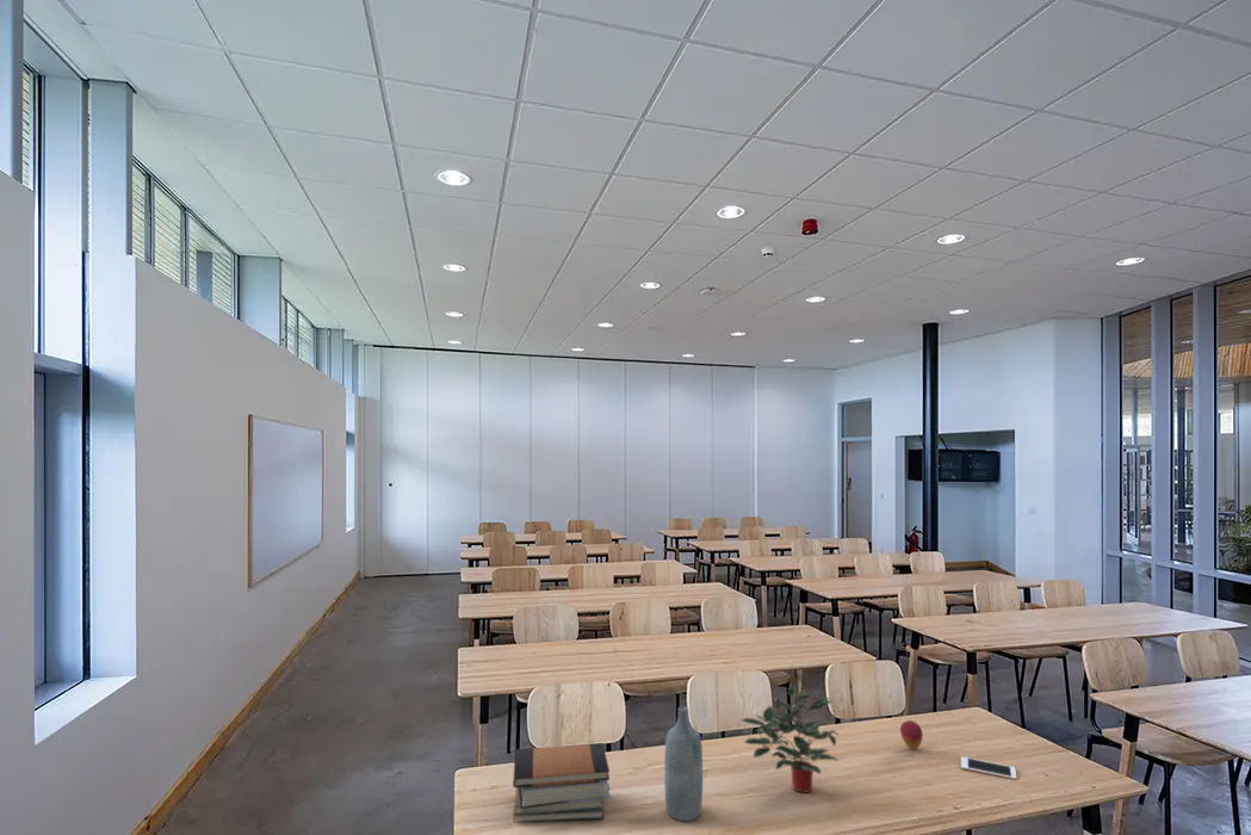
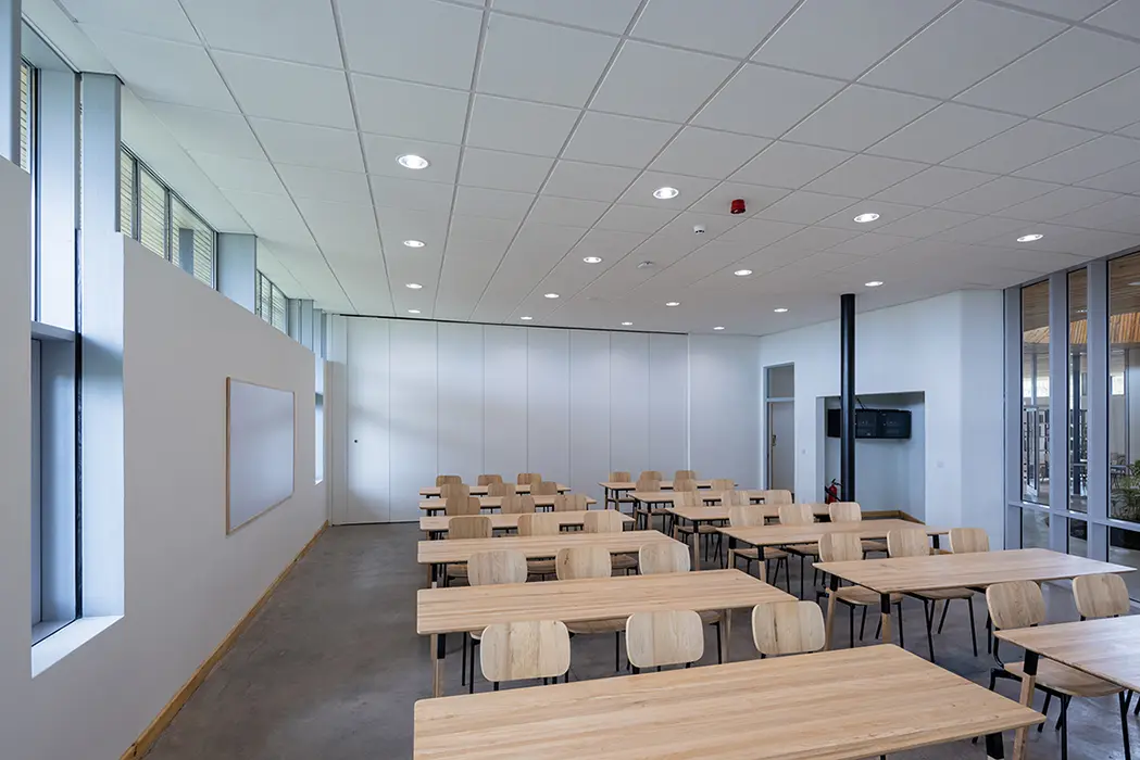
- book stack (561, 783)
- fruit (911, 735)
- potted plant (789, 741)
- cell phone (987, 767)
- bottle (683, 760)
